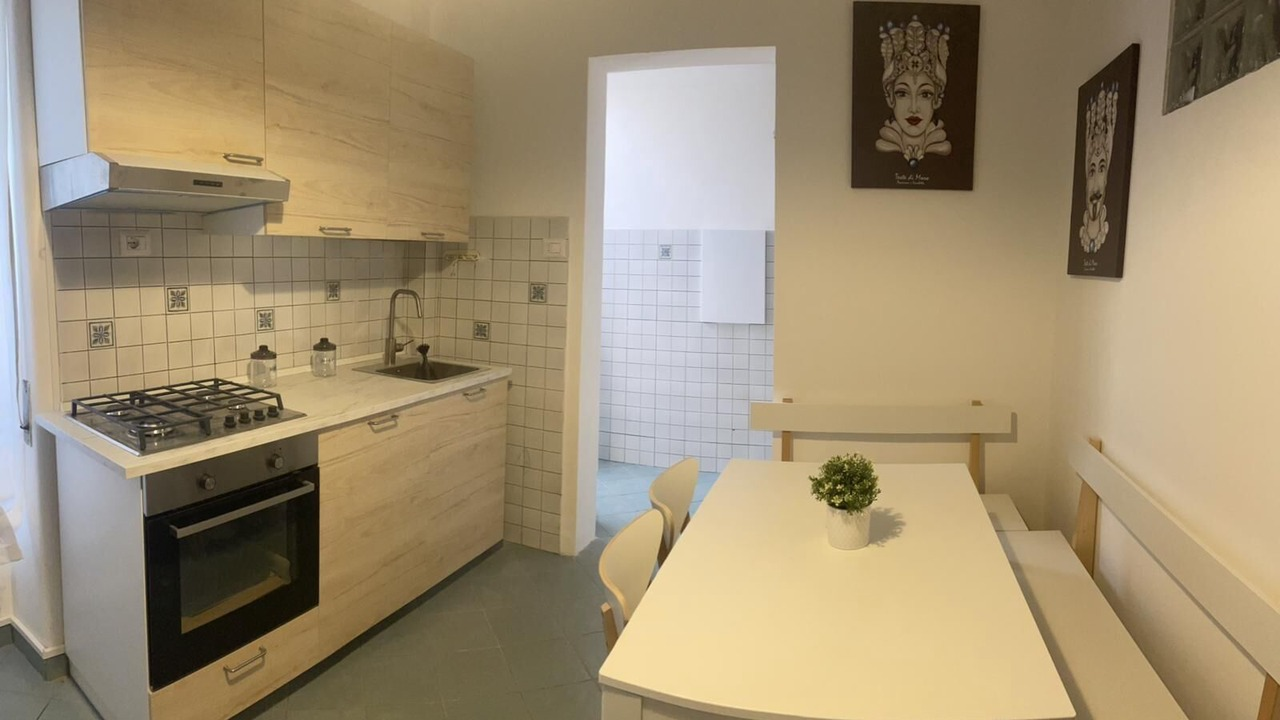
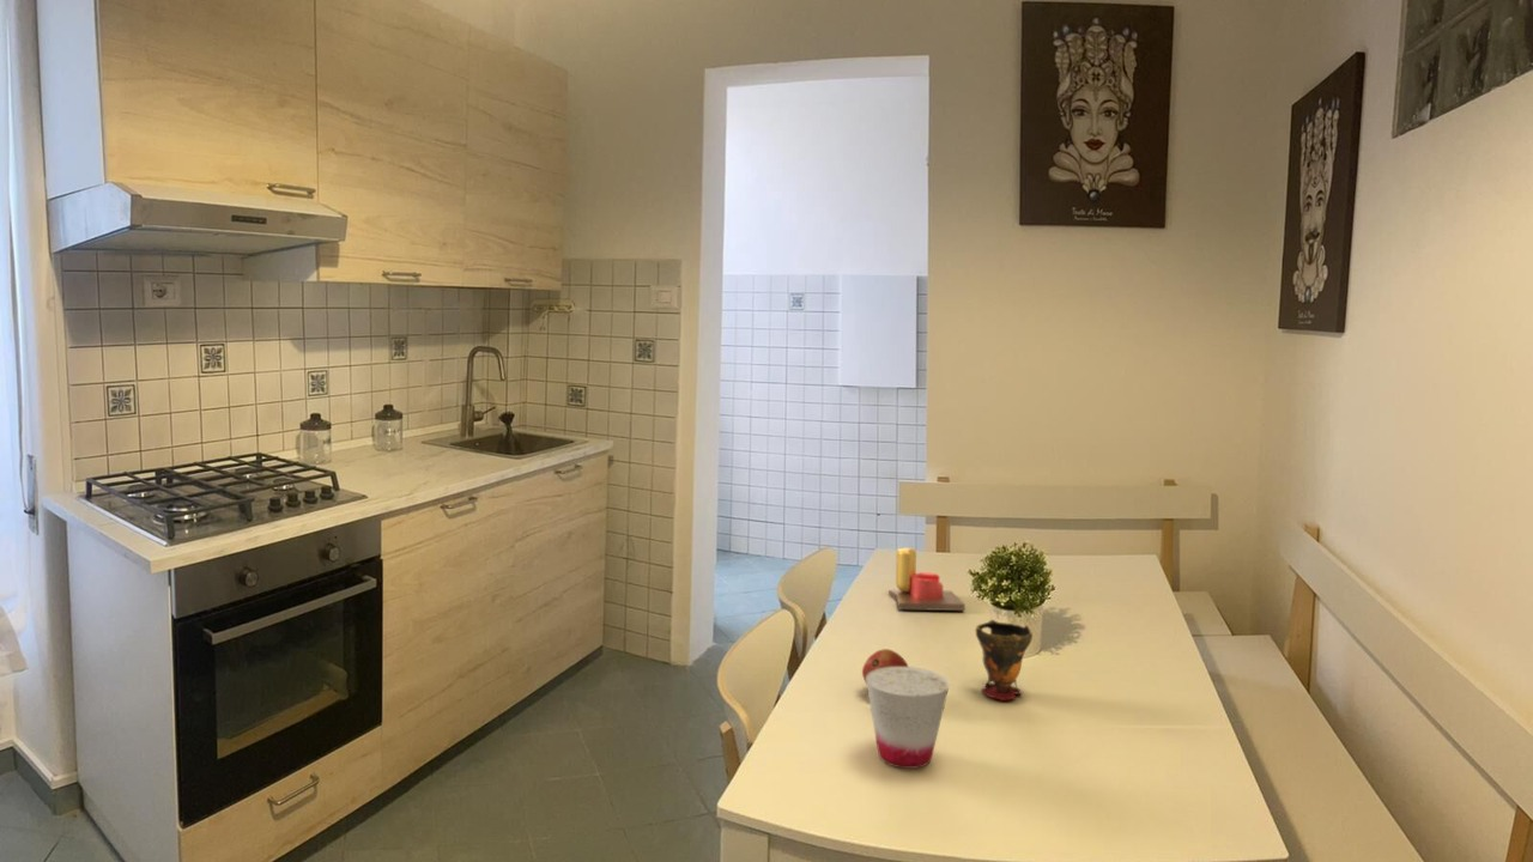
+ fruit (884, 667)
+ candle (926, 577)
+ cup (905, 718)
+ cup (1001, 658)
